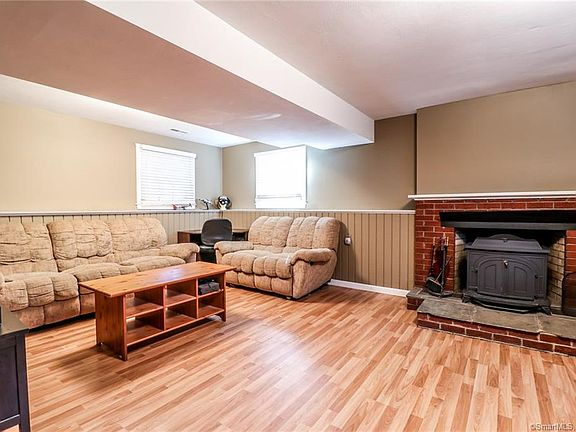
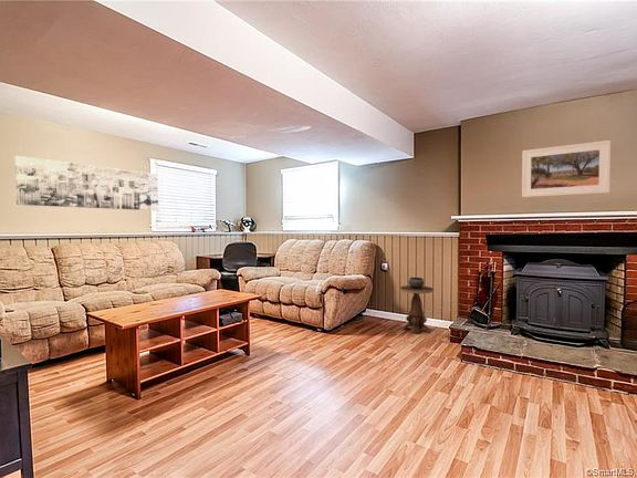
+ wall art (97, 187)
+ side table (416, 303)
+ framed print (563, 170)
